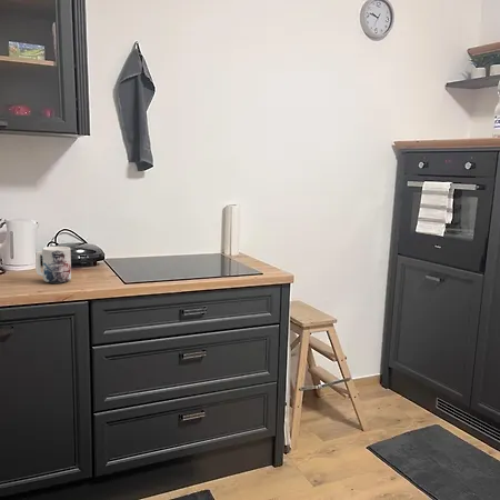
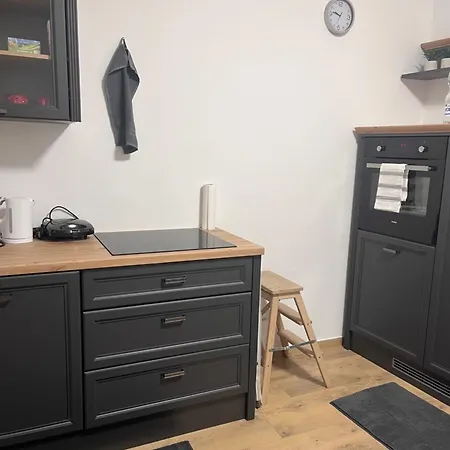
- mug (53, 264)
